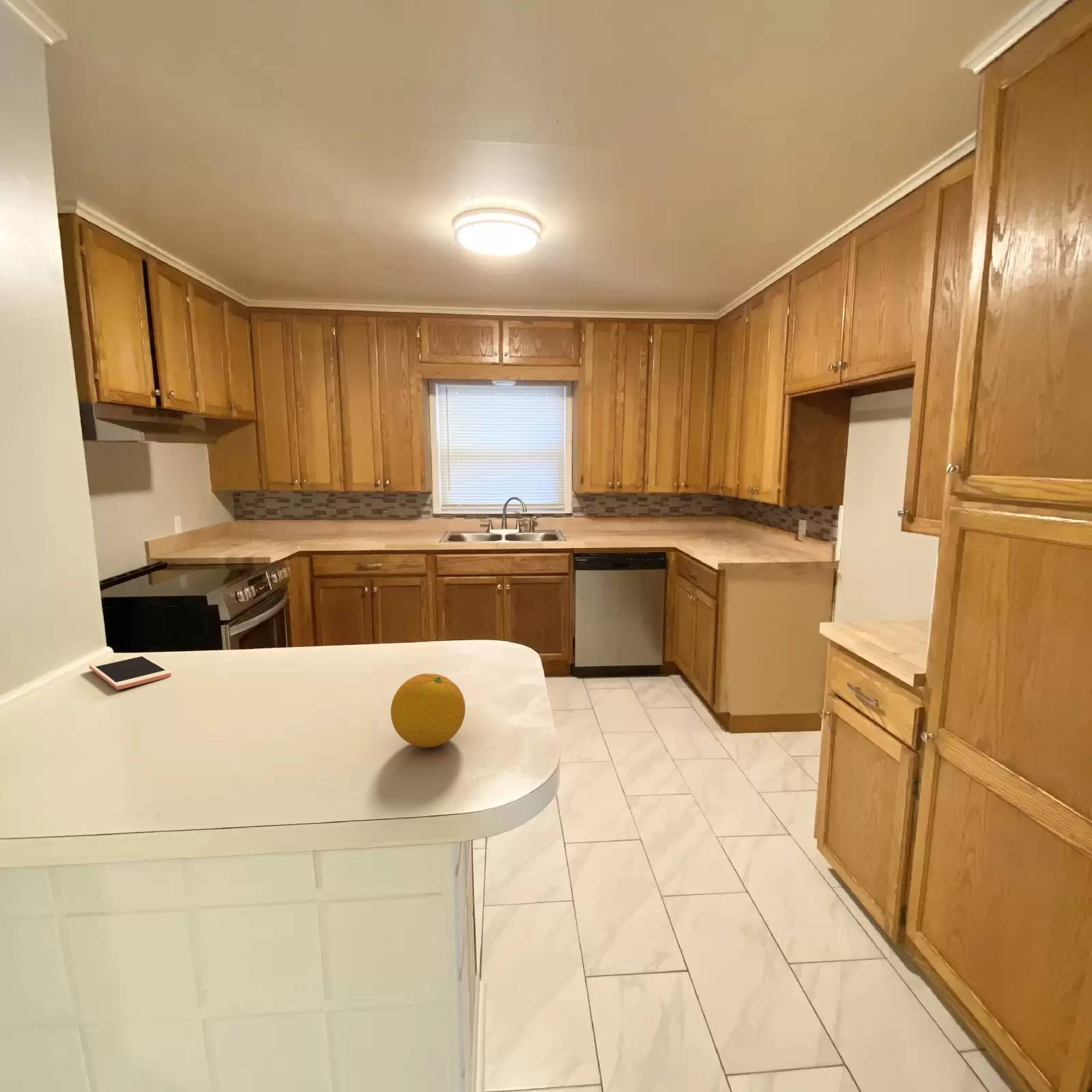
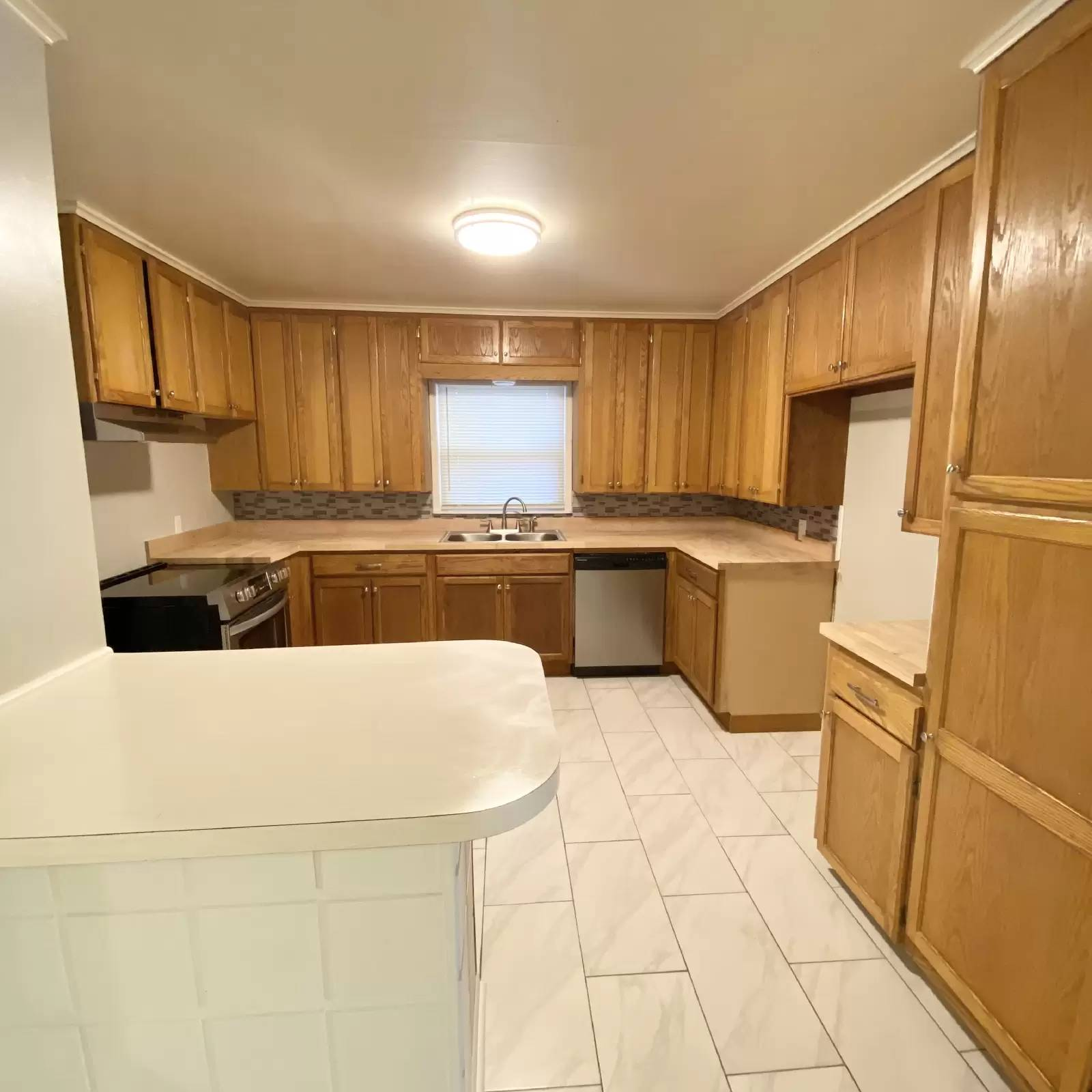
- cell phone (129, 670)
- fruit (428, 709)
